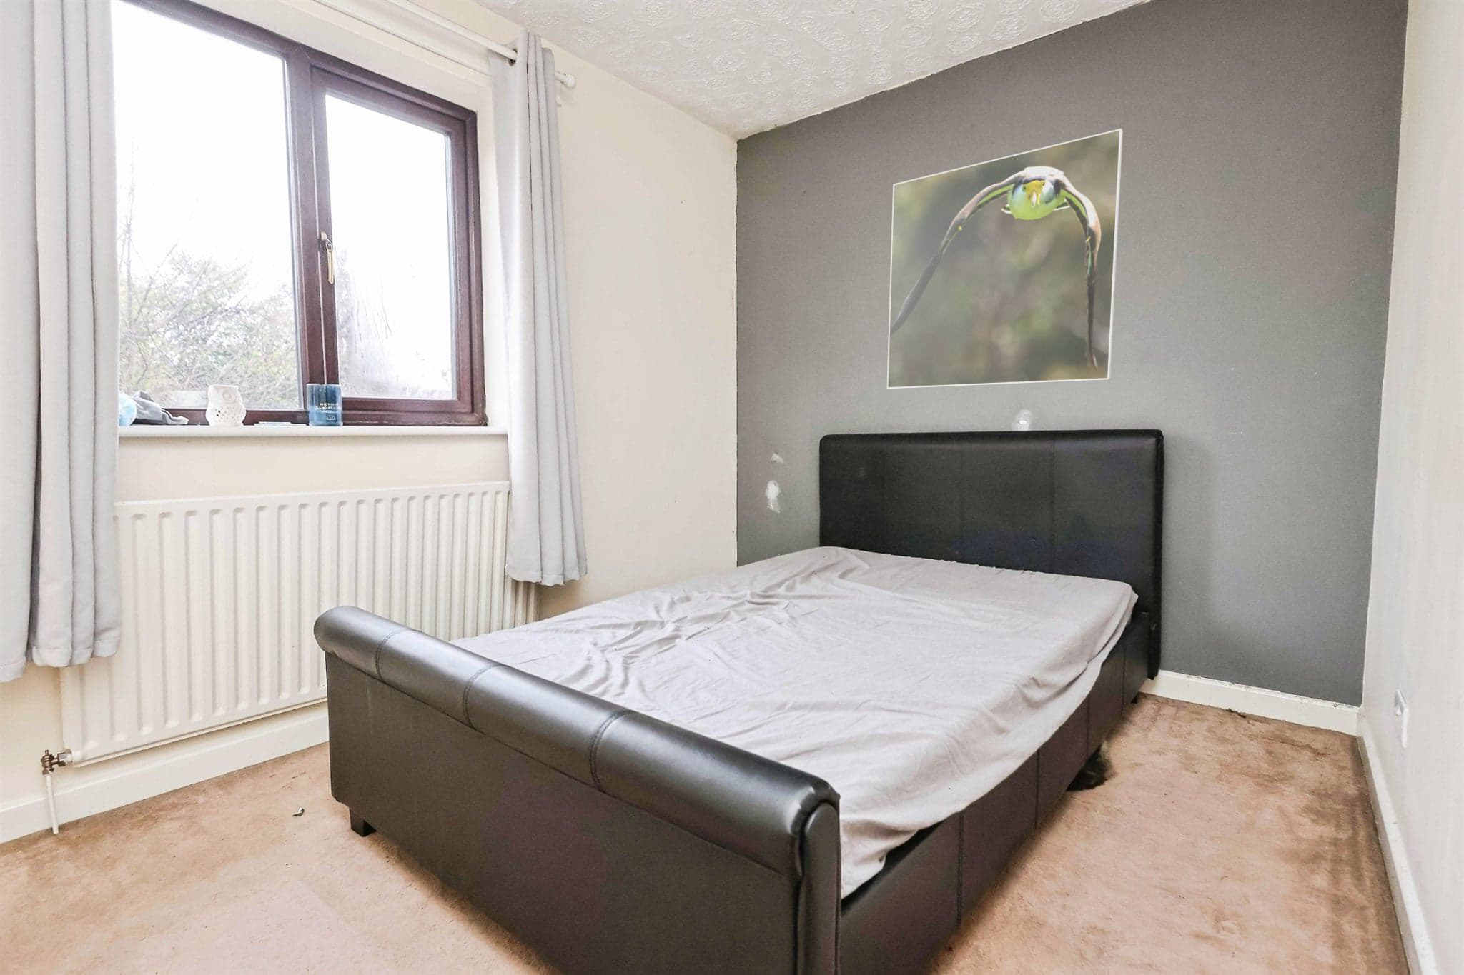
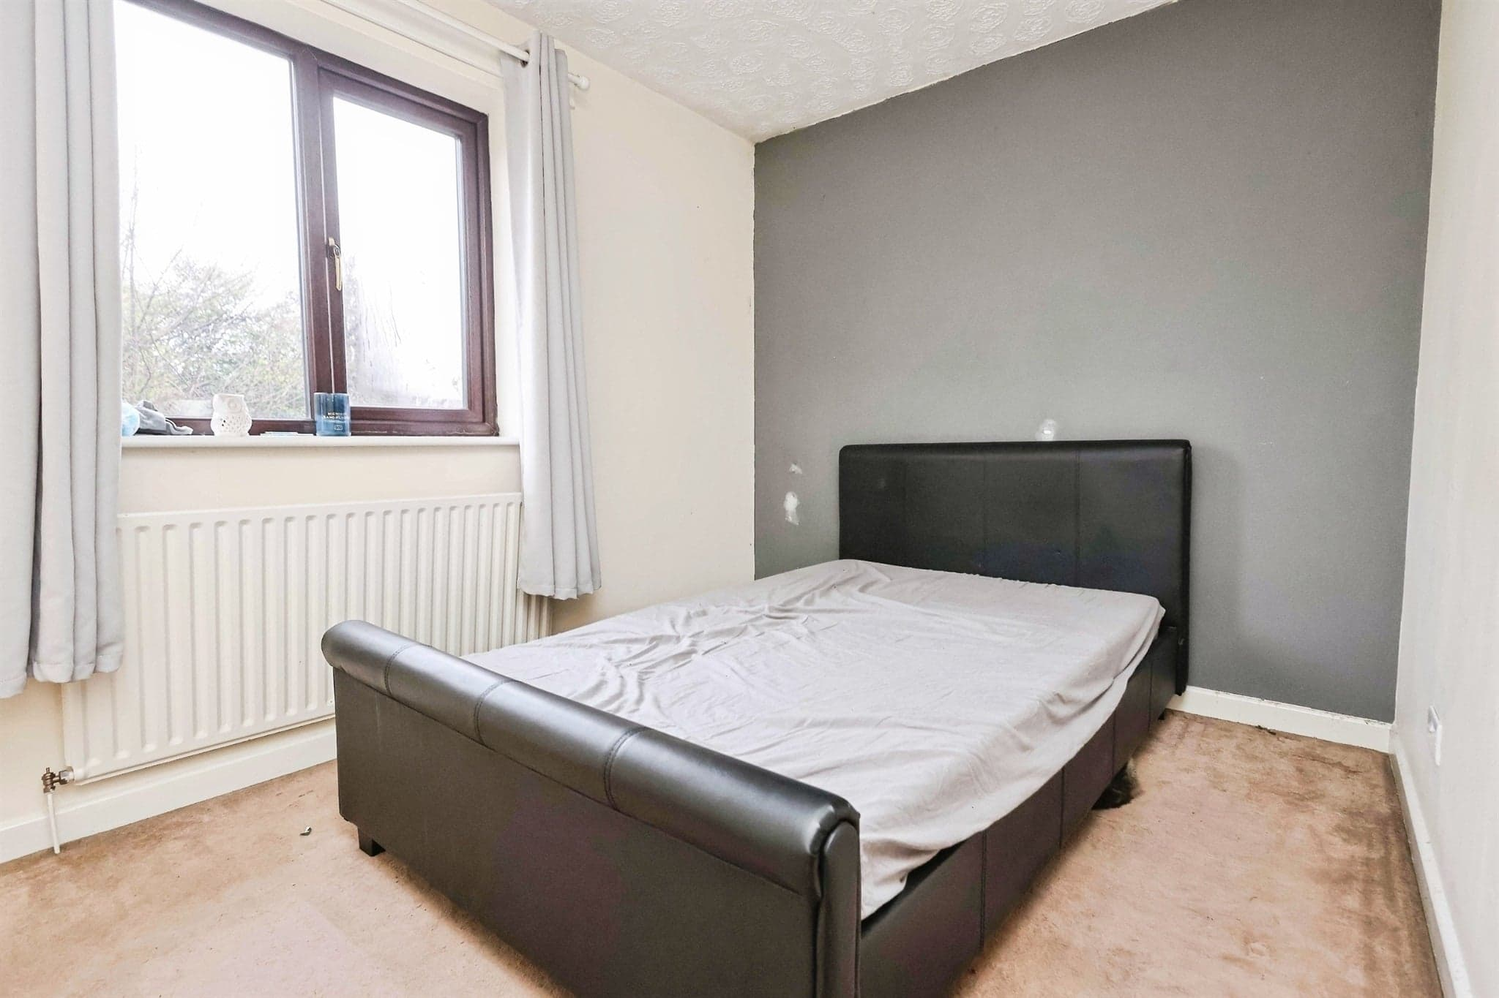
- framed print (993, 273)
